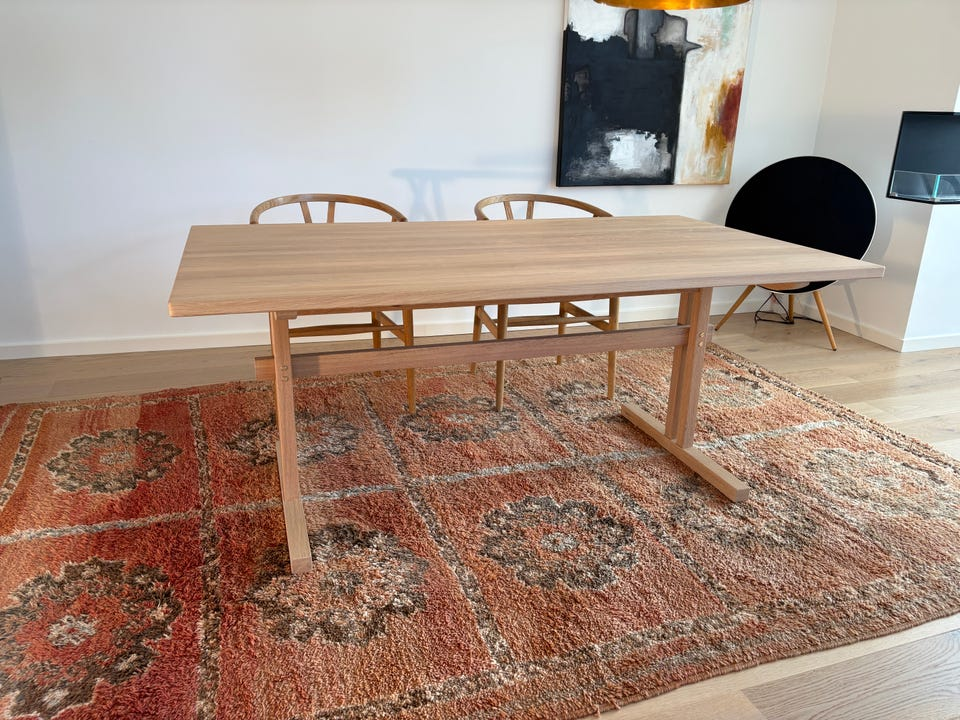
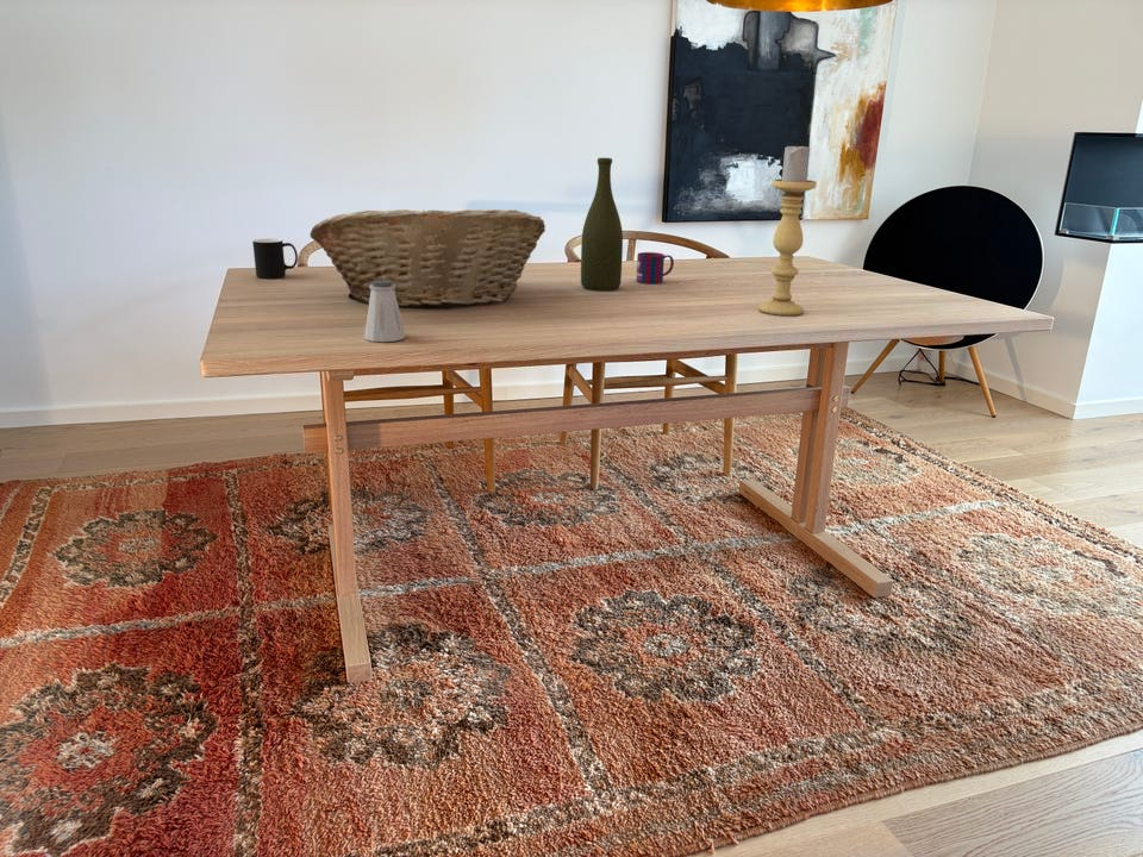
+ candle holder (788, 229)
+ fruit basket (431, 250)
+ cup (275, 258)
+ saltshaker (383, 309)
+ mug (656, 267)
+ bottle (602, 224)
